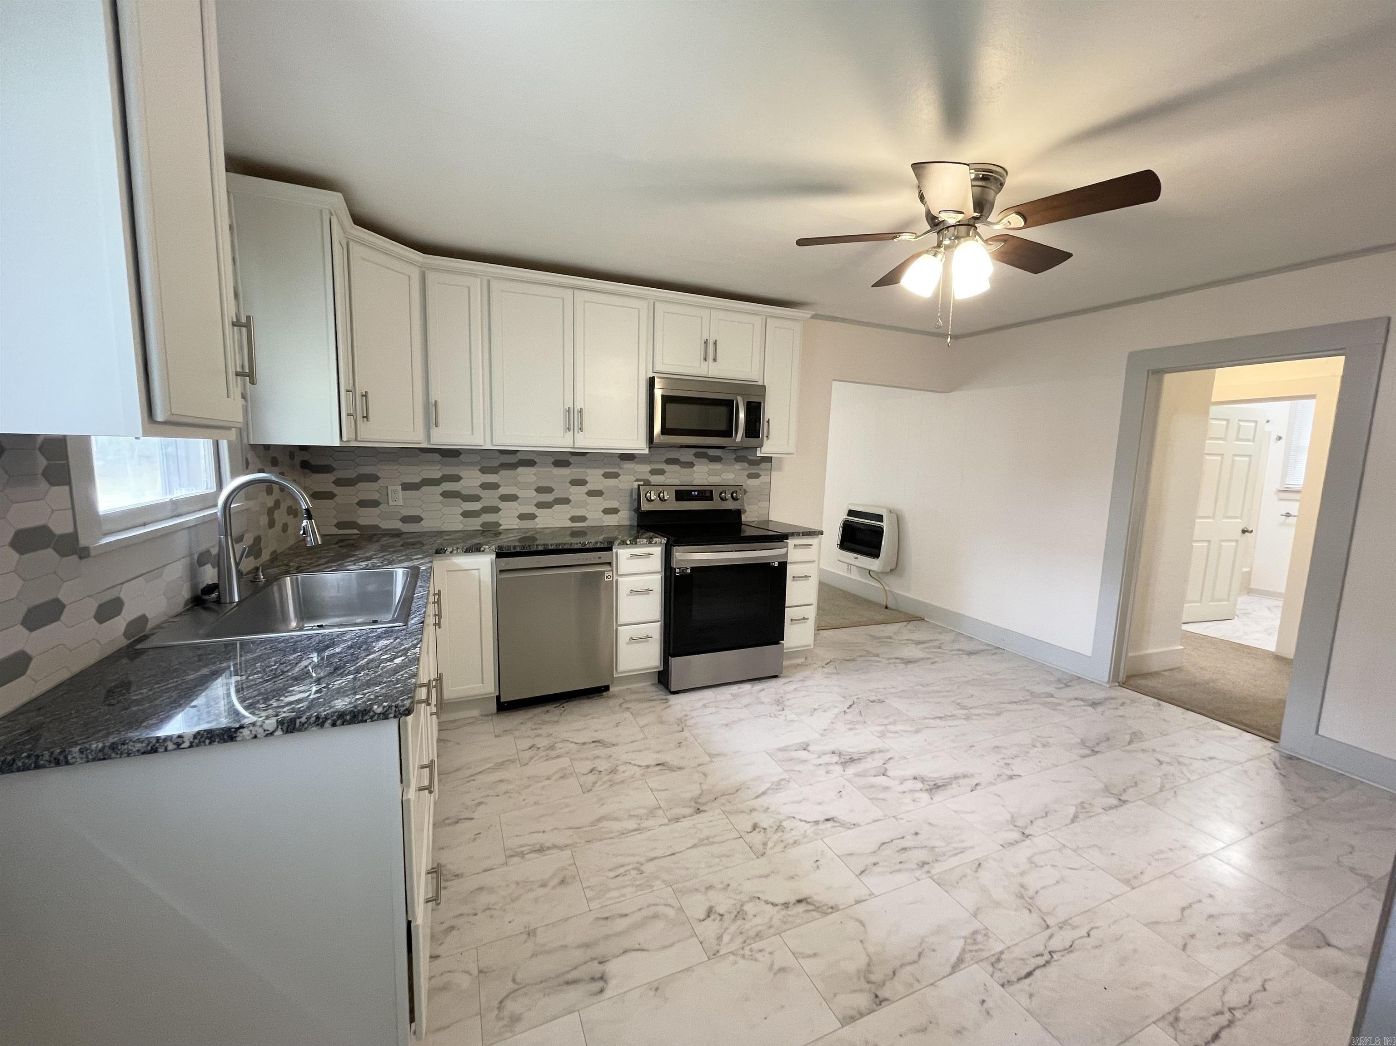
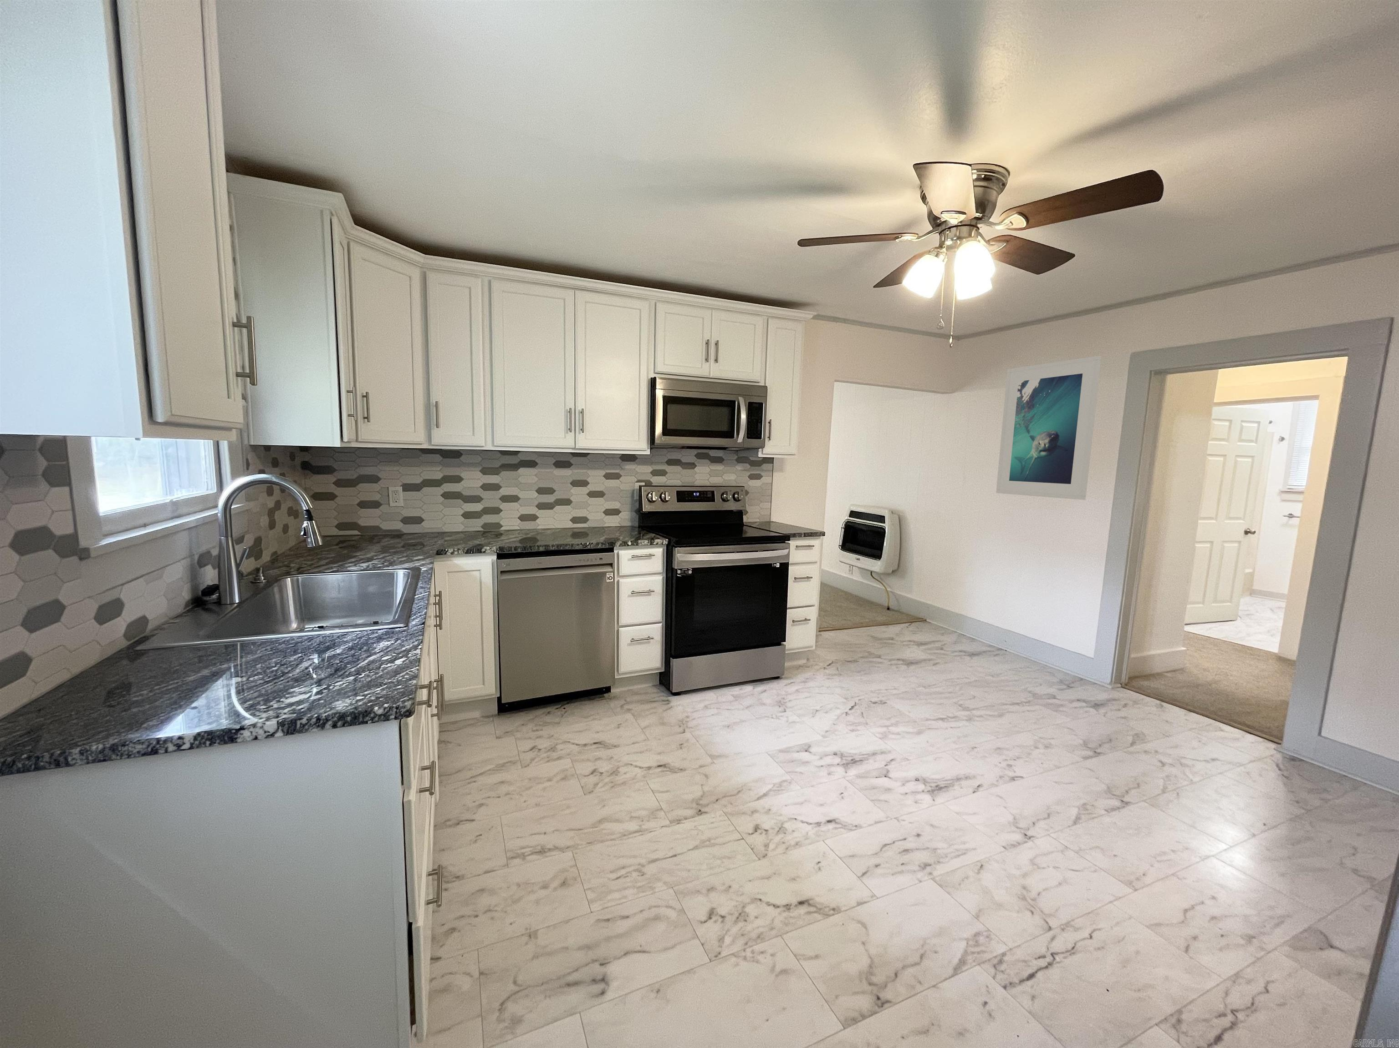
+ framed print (1044, 430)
